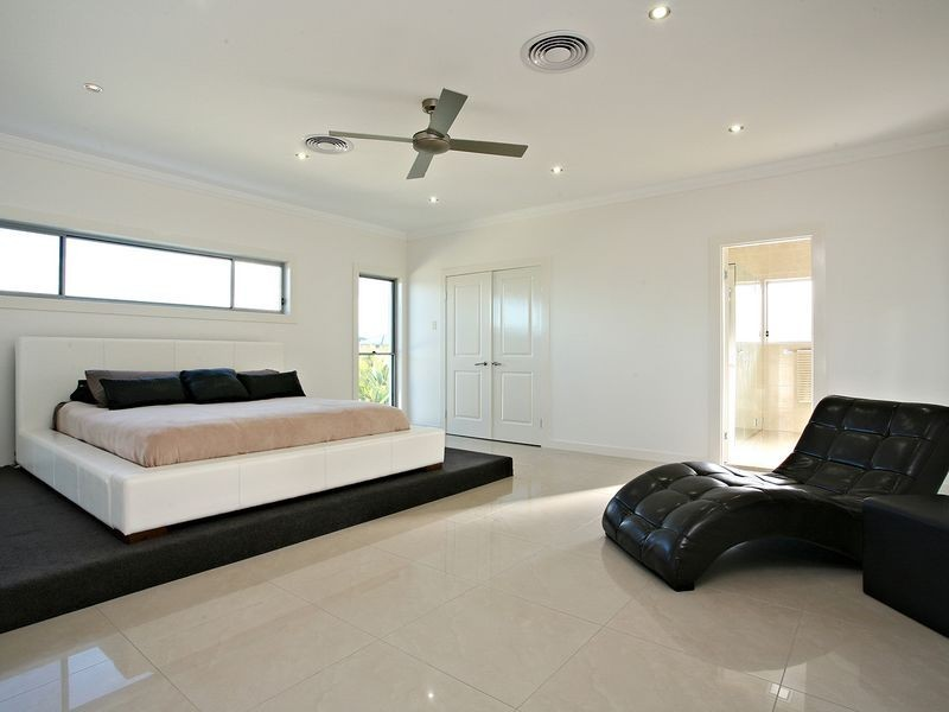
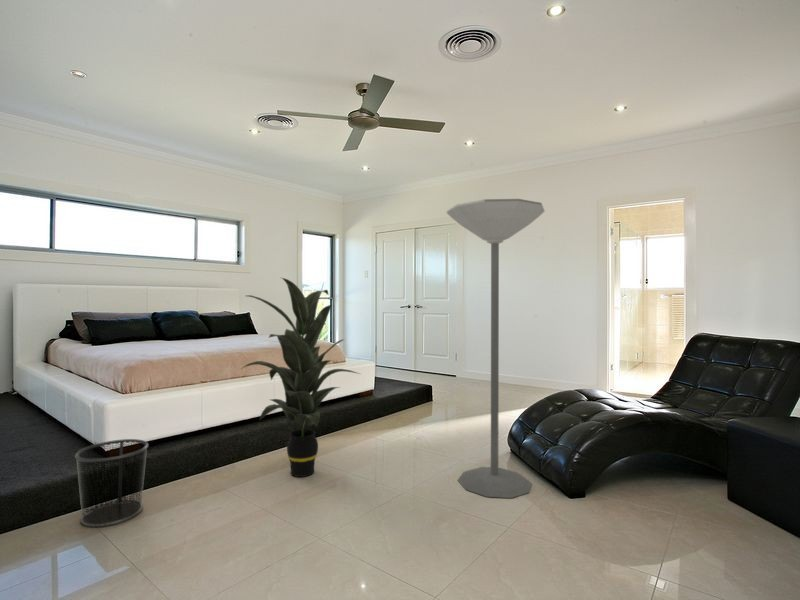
+ waste bin (112, 481)
+ floor lamp (494, 345)
+ indoor plant (294, 375)
